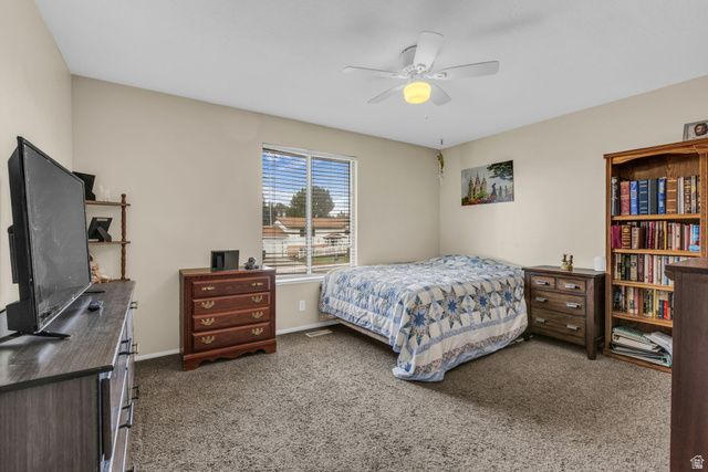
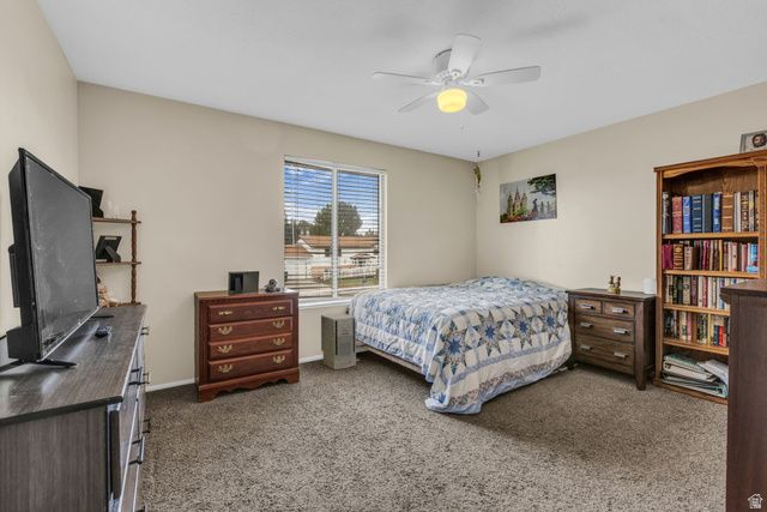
+ air purifier (338, 339)
